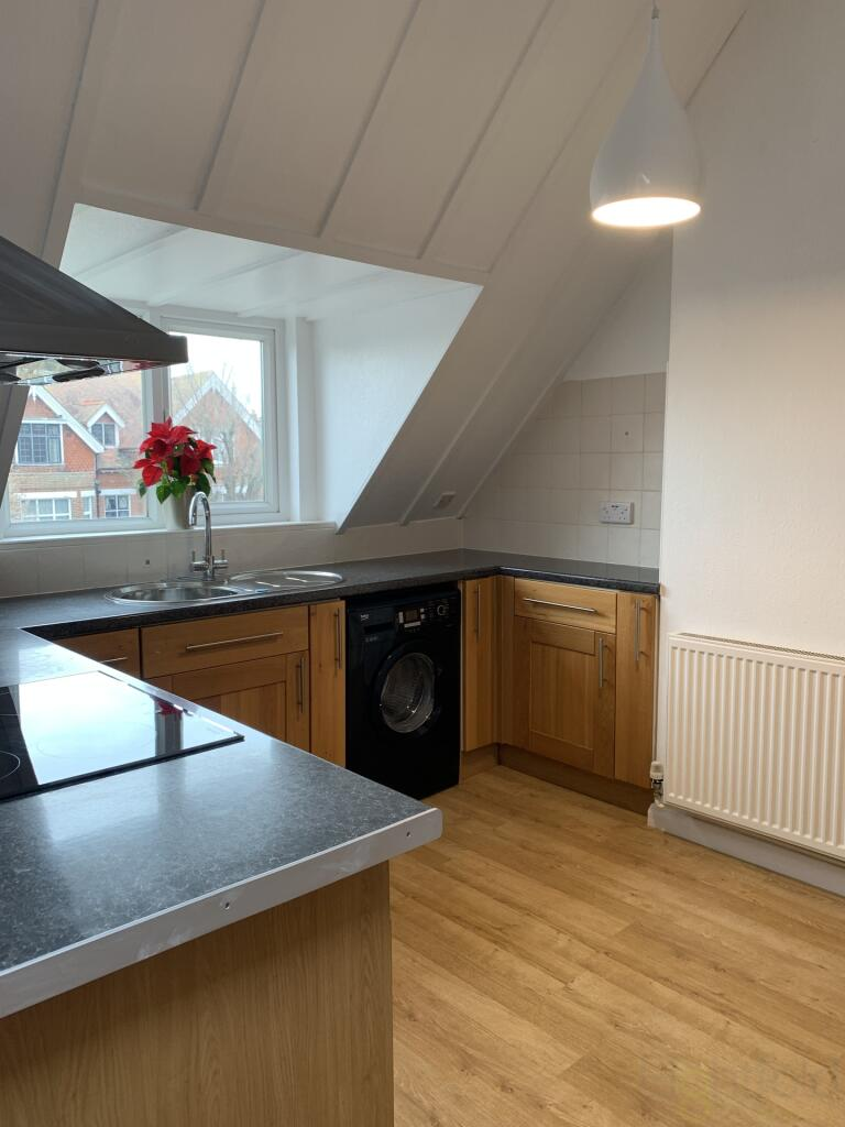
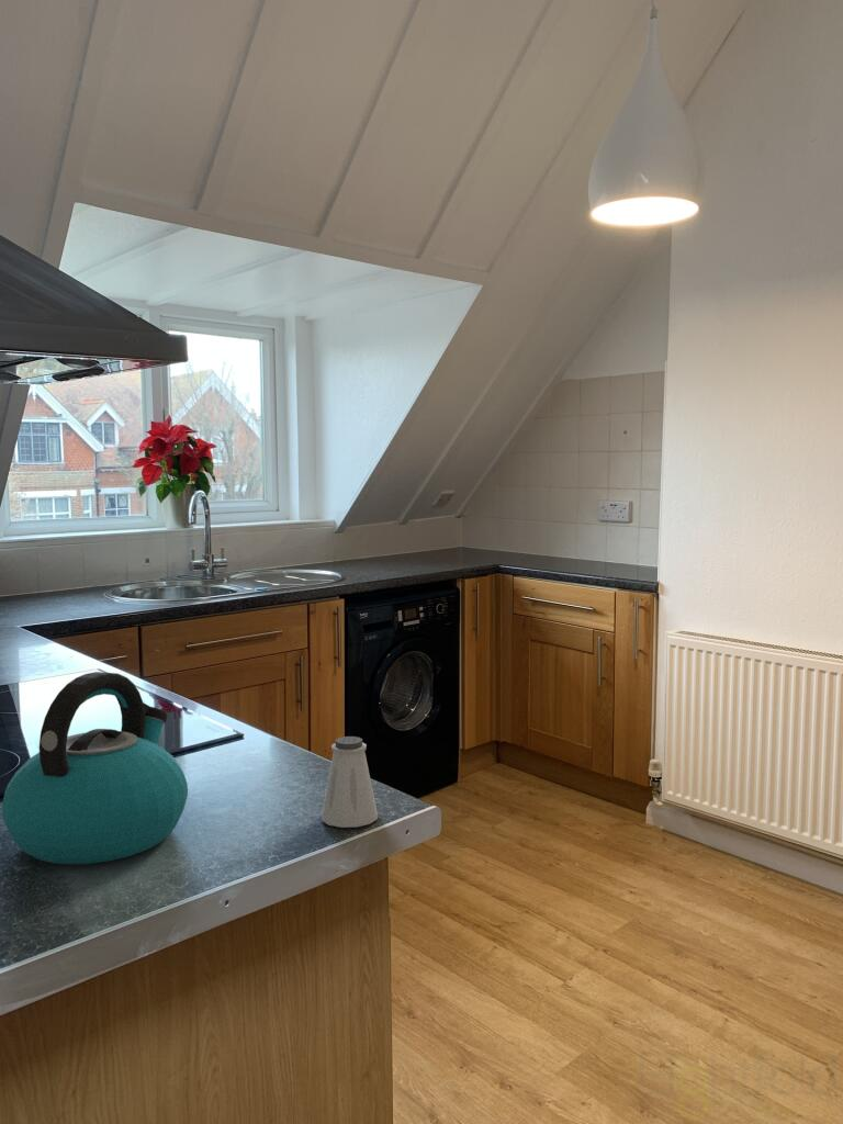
+ kettle (104, 752)
+ saltshaker (349, 778)
